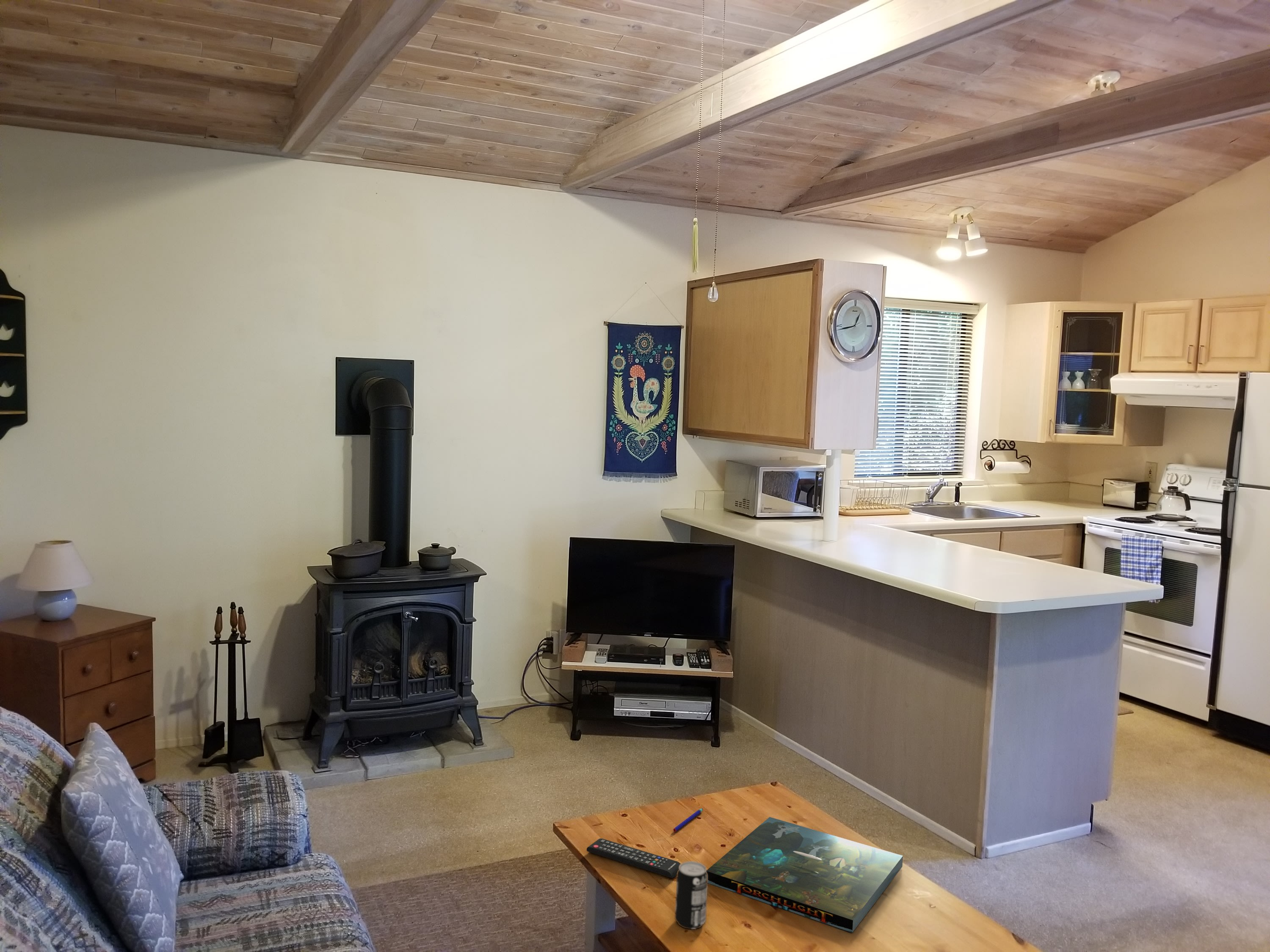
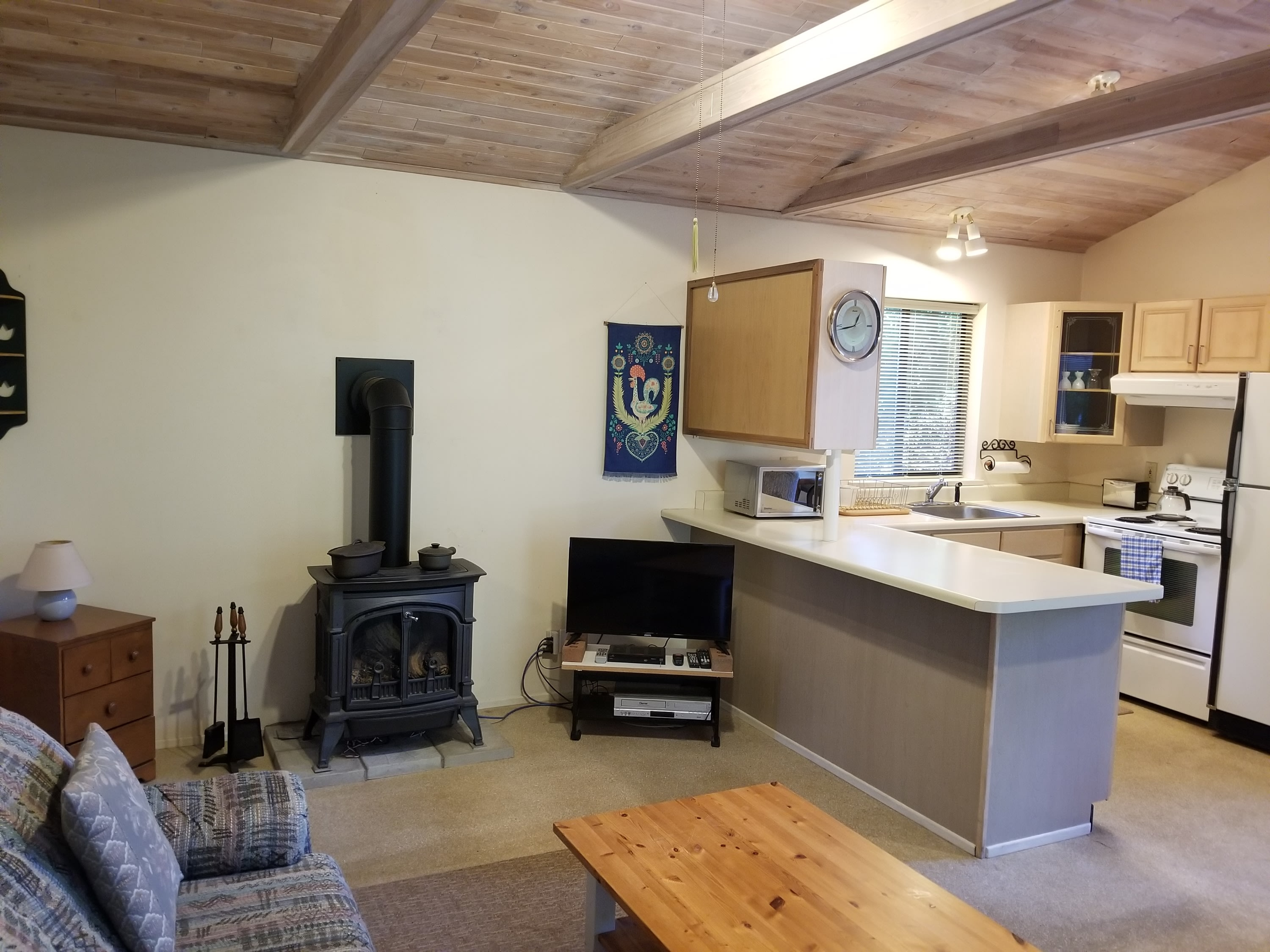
- board game (806, 864)
- remote control (633, 858)
- beverage can (691, 895)
- pen (688, 820)
